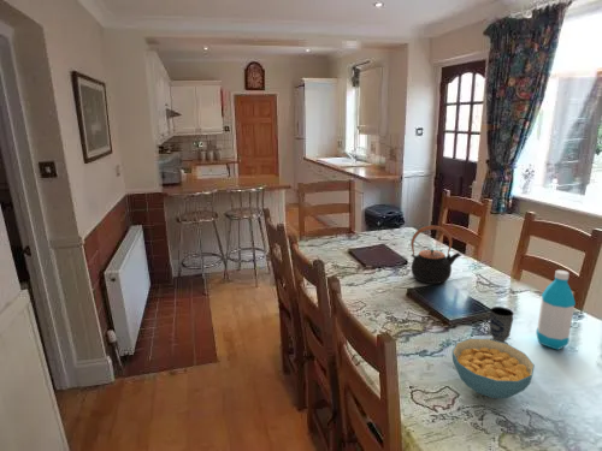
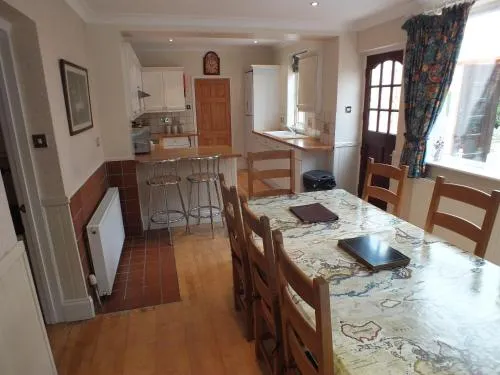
- cereal bowl (490, 373)
- water bottle (556, 308)
- cup (500, 327)
- teapot (436, 251)
